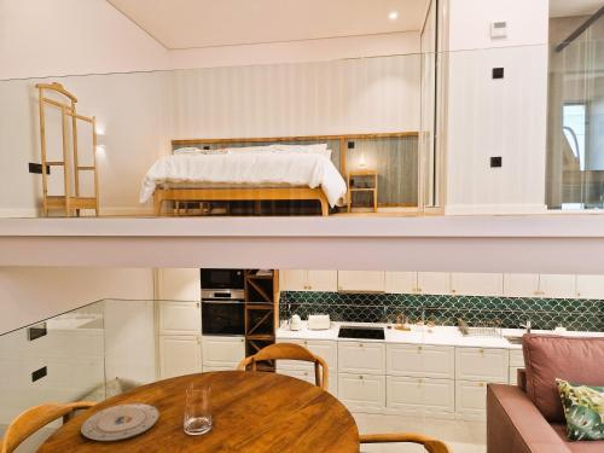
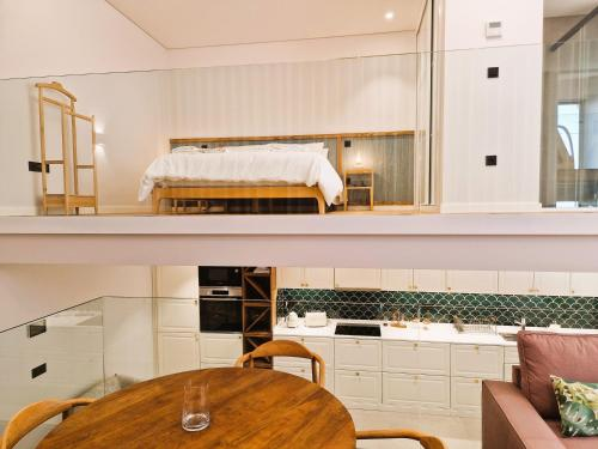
- plate (121, 422)
